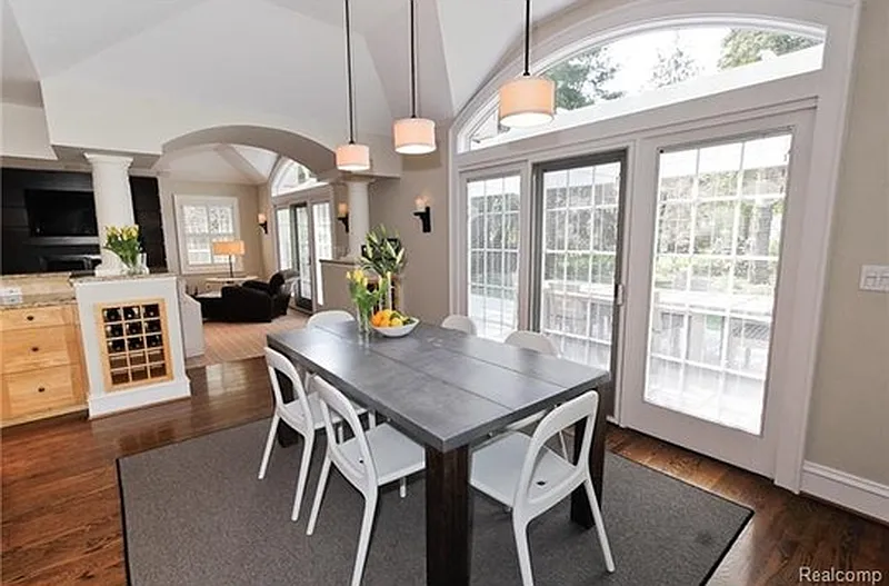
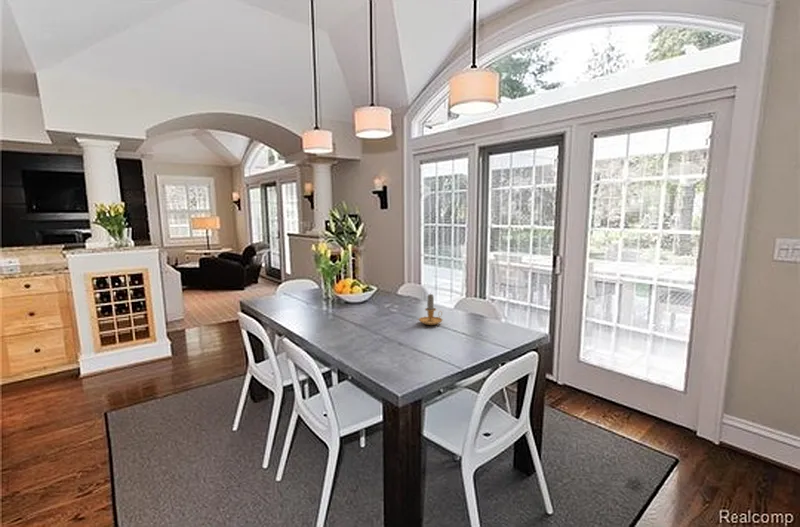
+ candlestick (432, 307)
